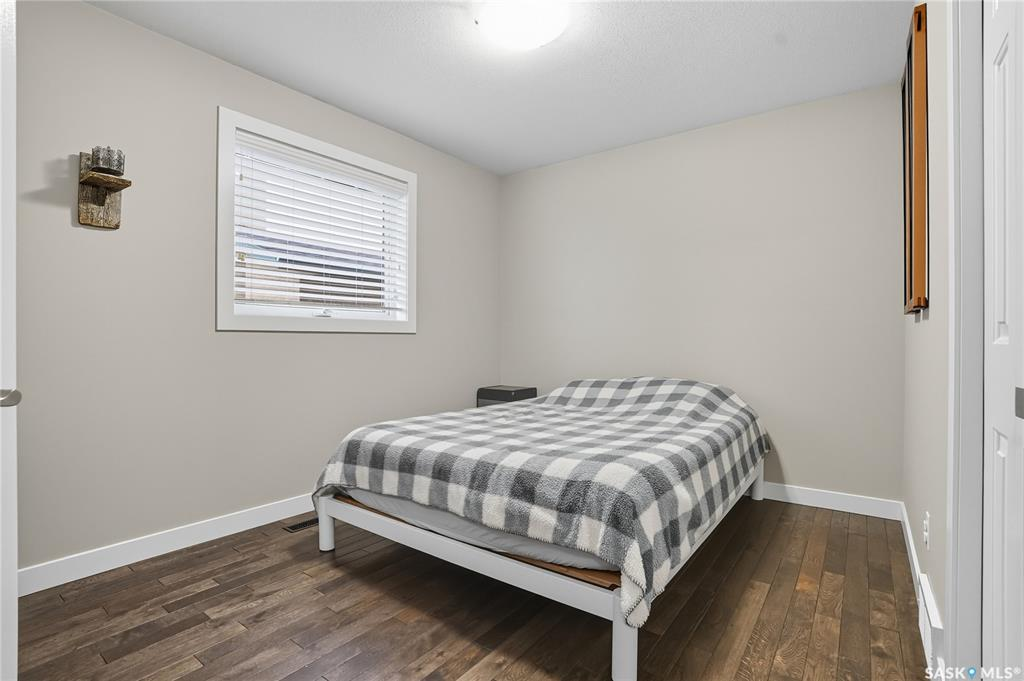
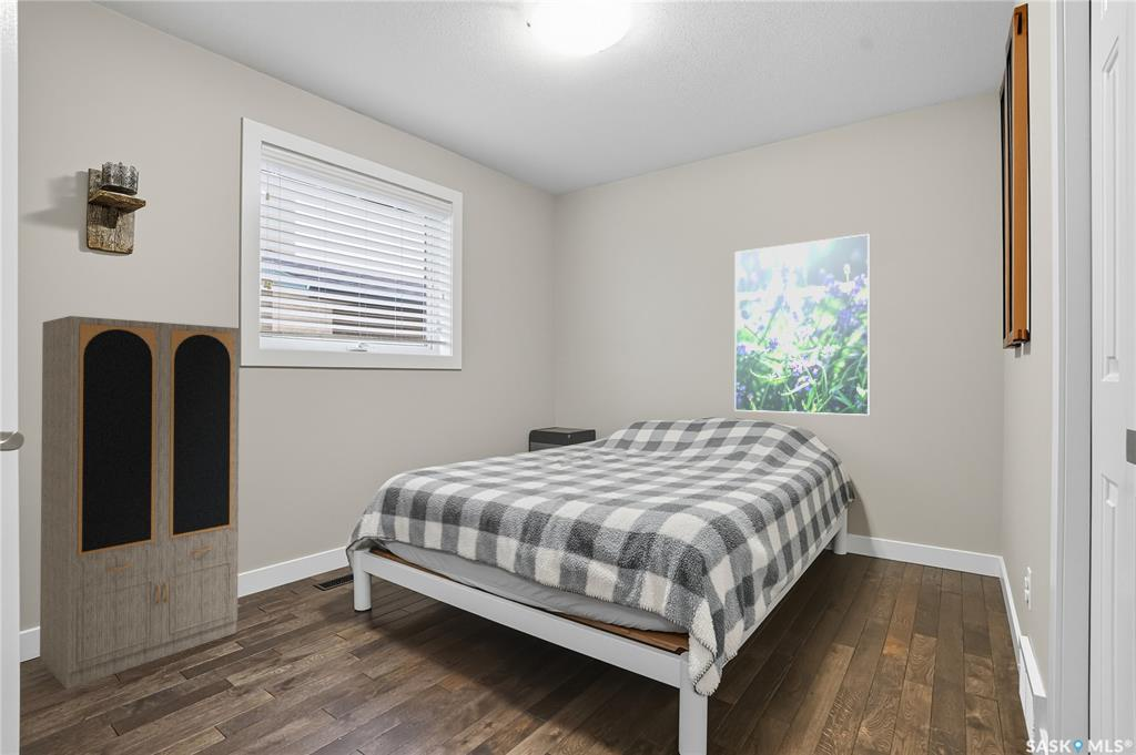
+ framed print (798, 328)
+ cabinet (145, 484)
